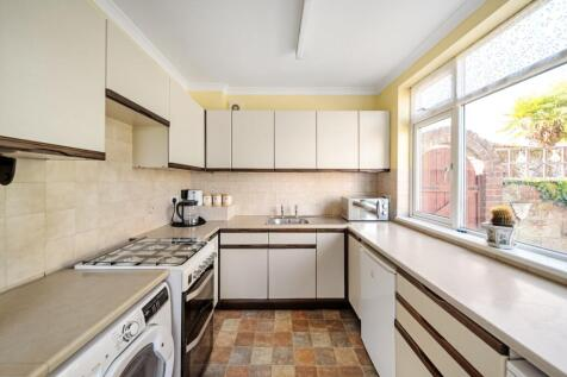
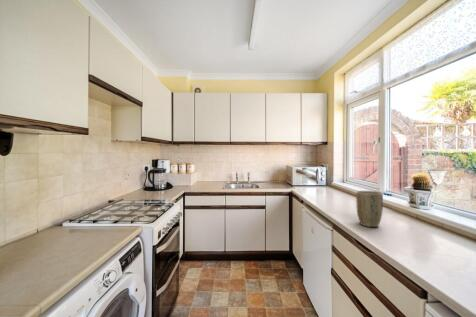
+ plant pot (369, 208)
